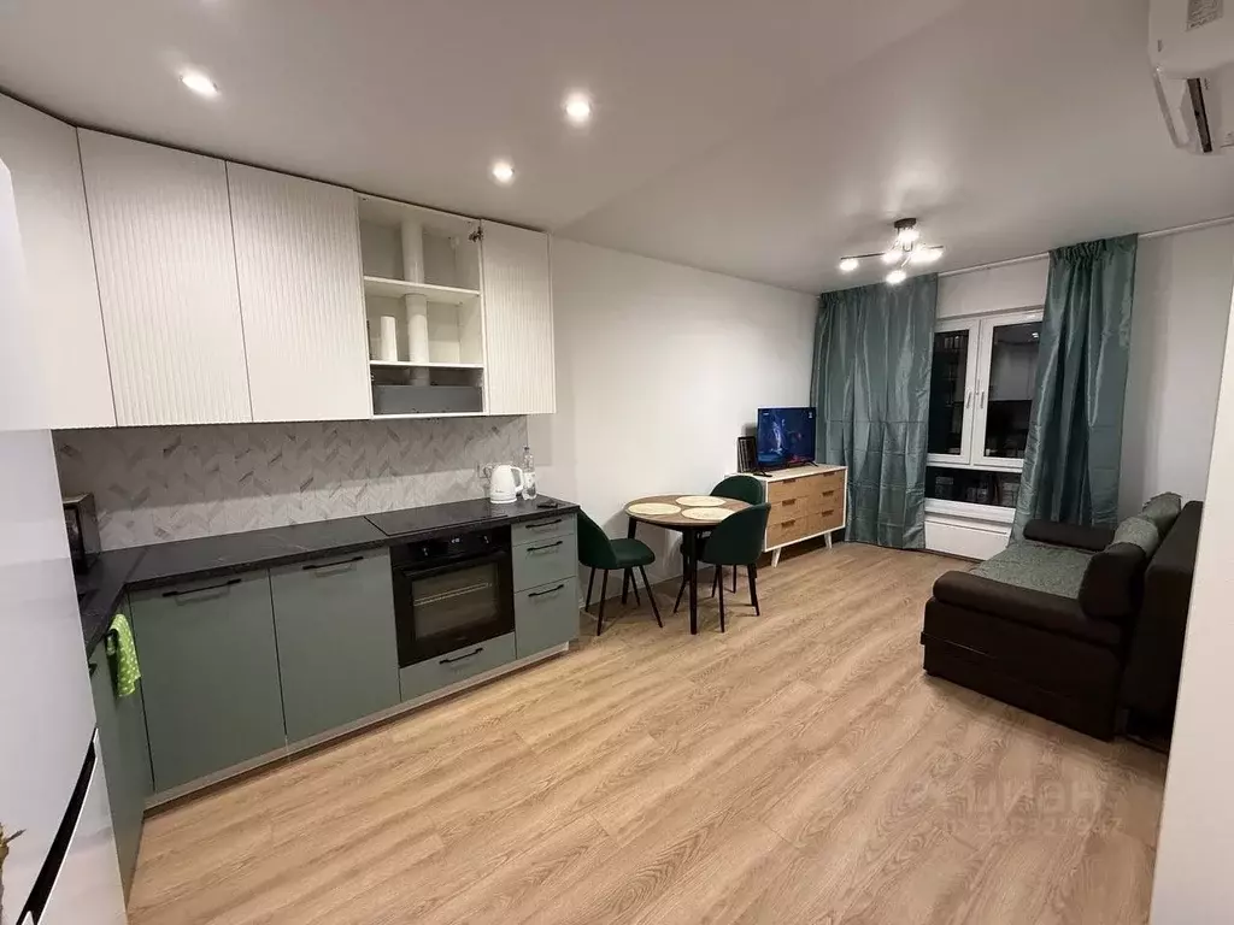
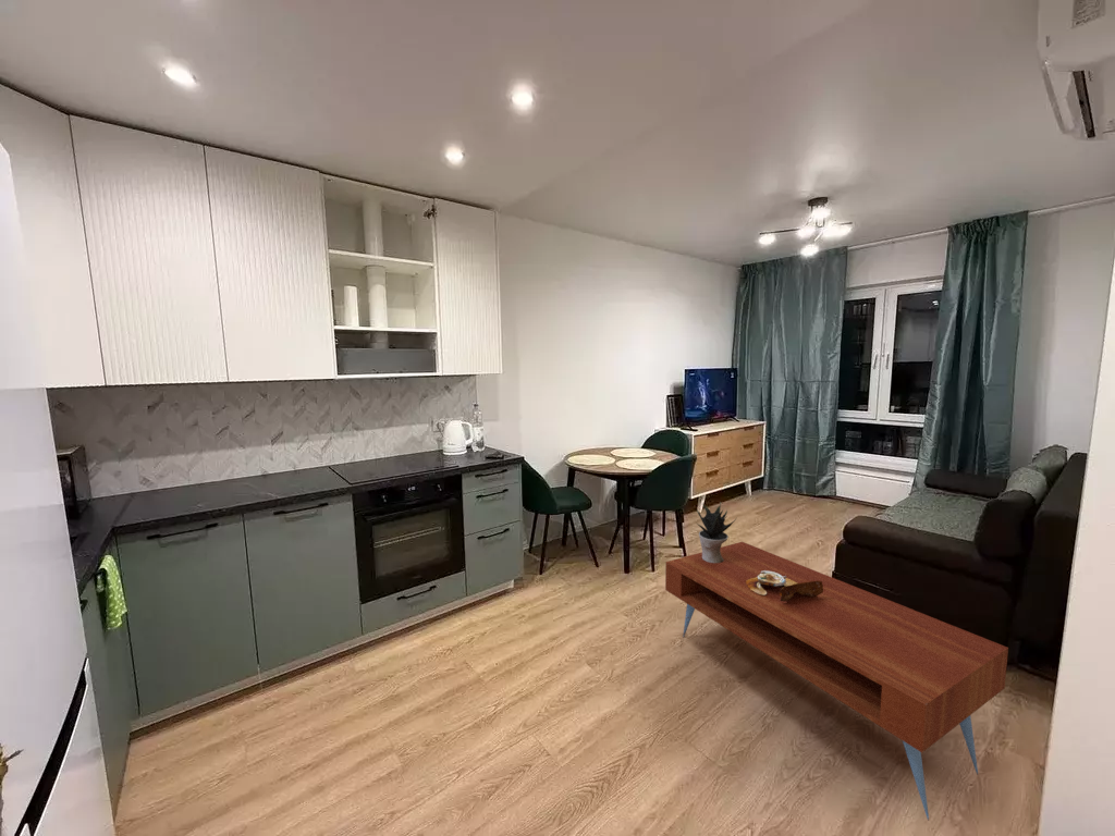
+ soup bowl (780, 579)
+ coffee table (801, 644)
+ potted plant (714, 530)
